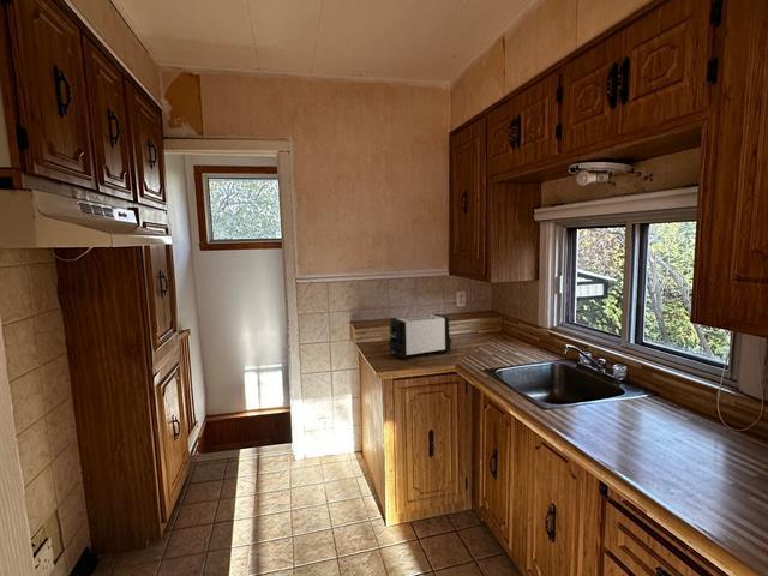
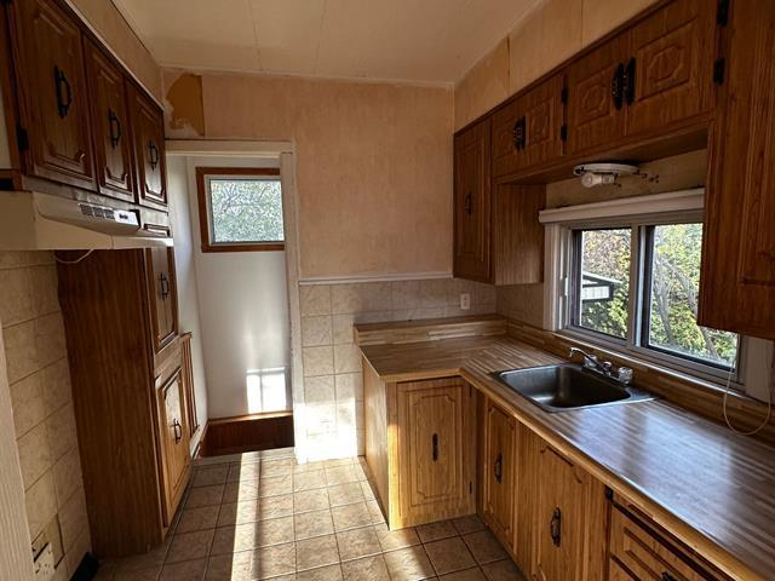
- toaster (419, 335)
